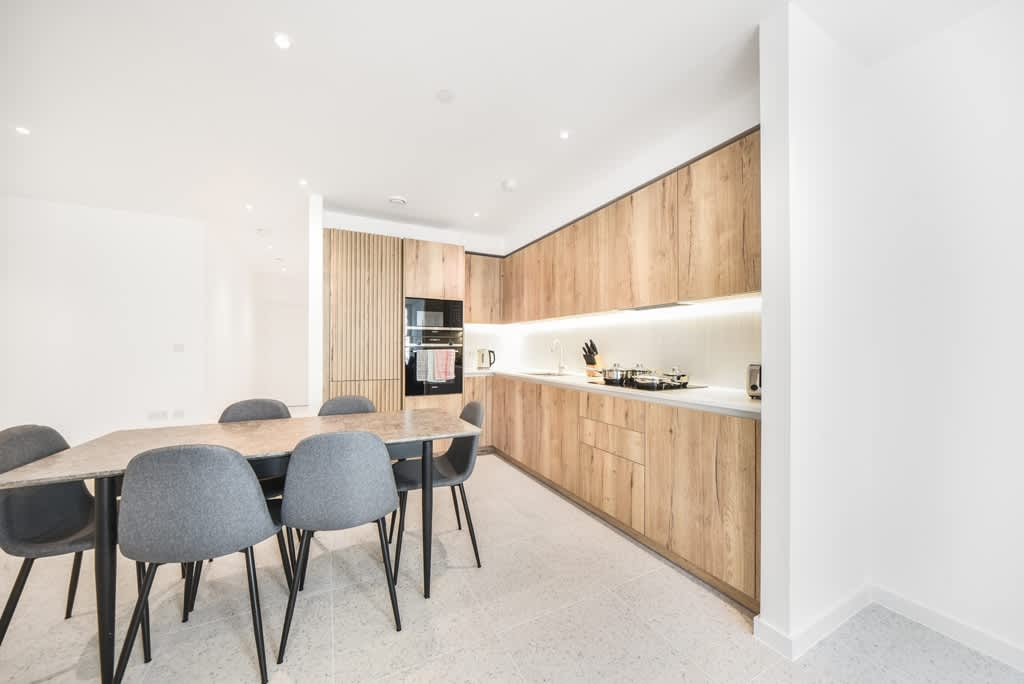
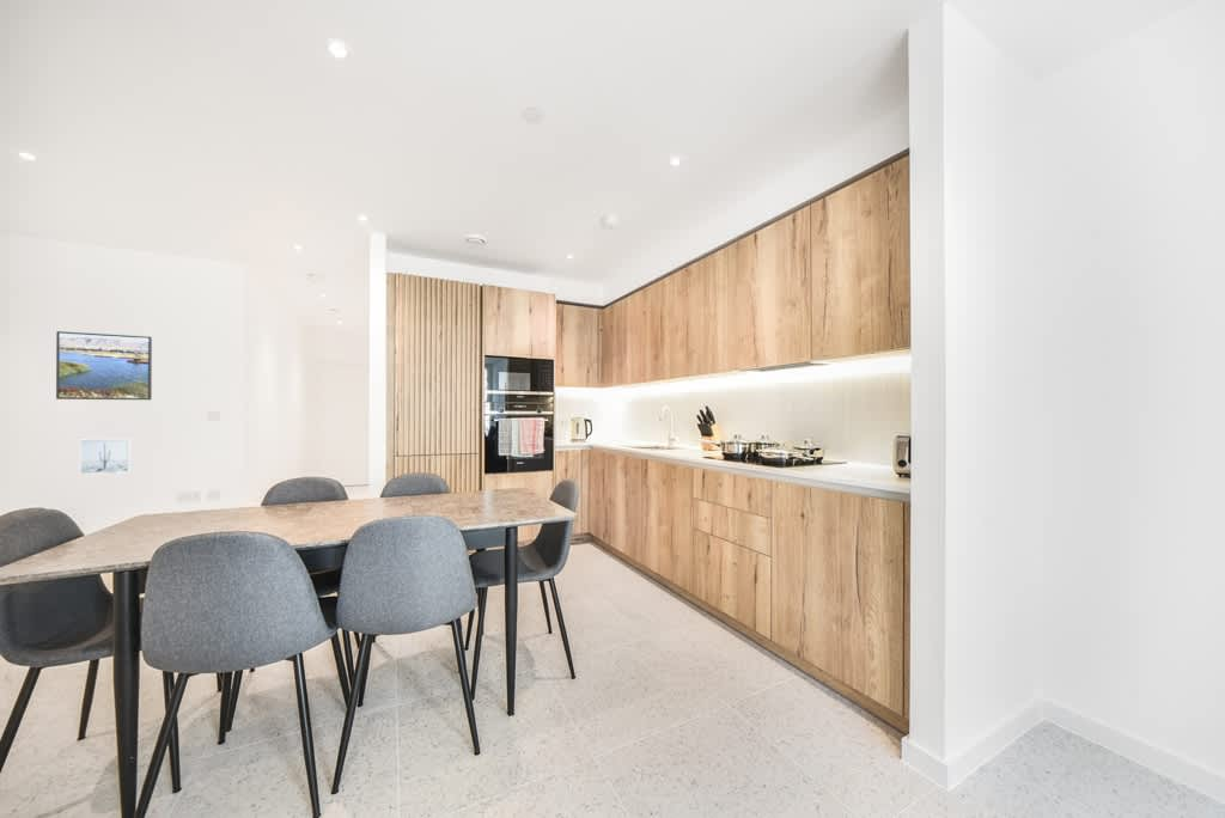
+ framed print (105, 366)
+ wall art (105, 456)
